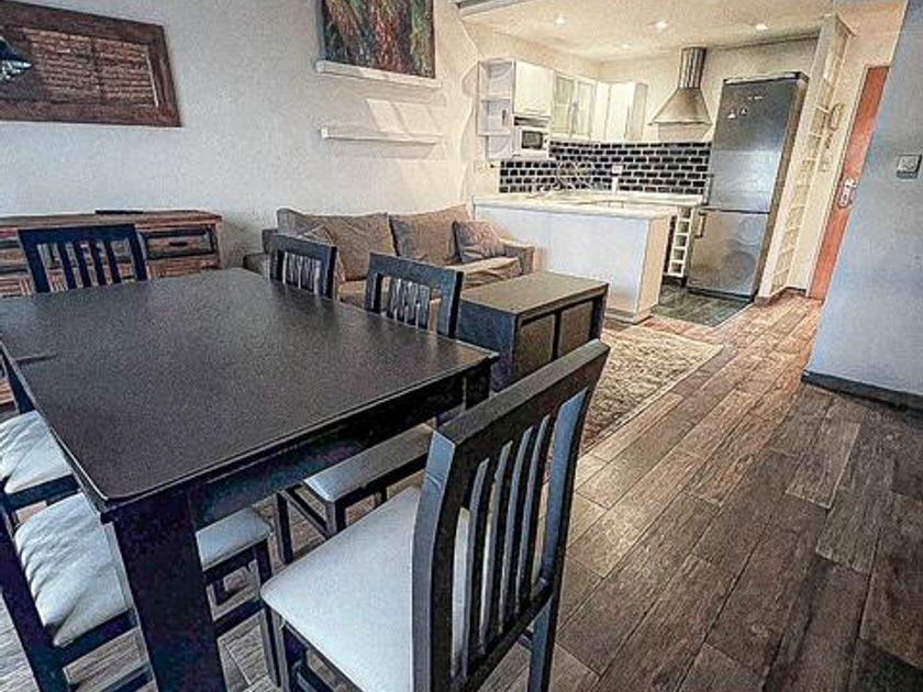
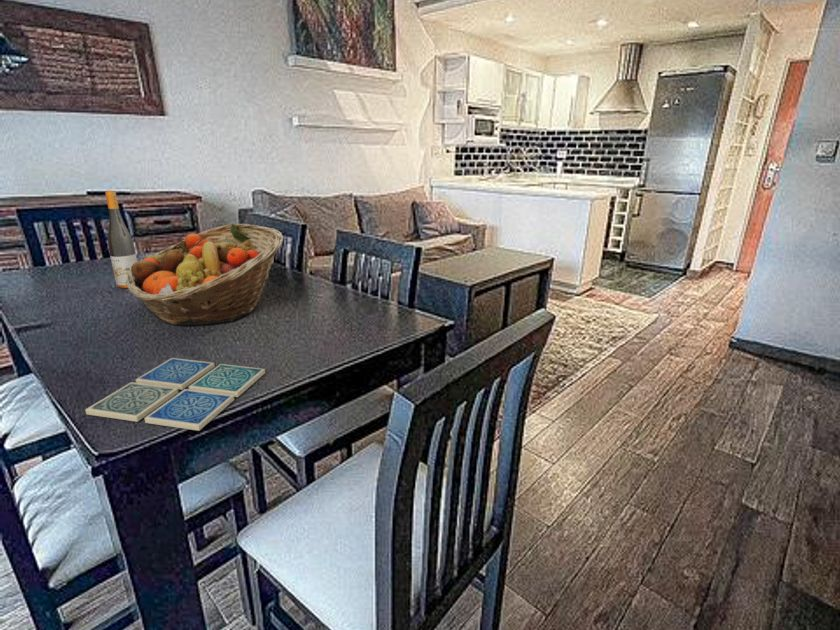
+ fruit basket (208, 269)
+ wine bottle (120, 239)
+ drink coaster (184, 389)
